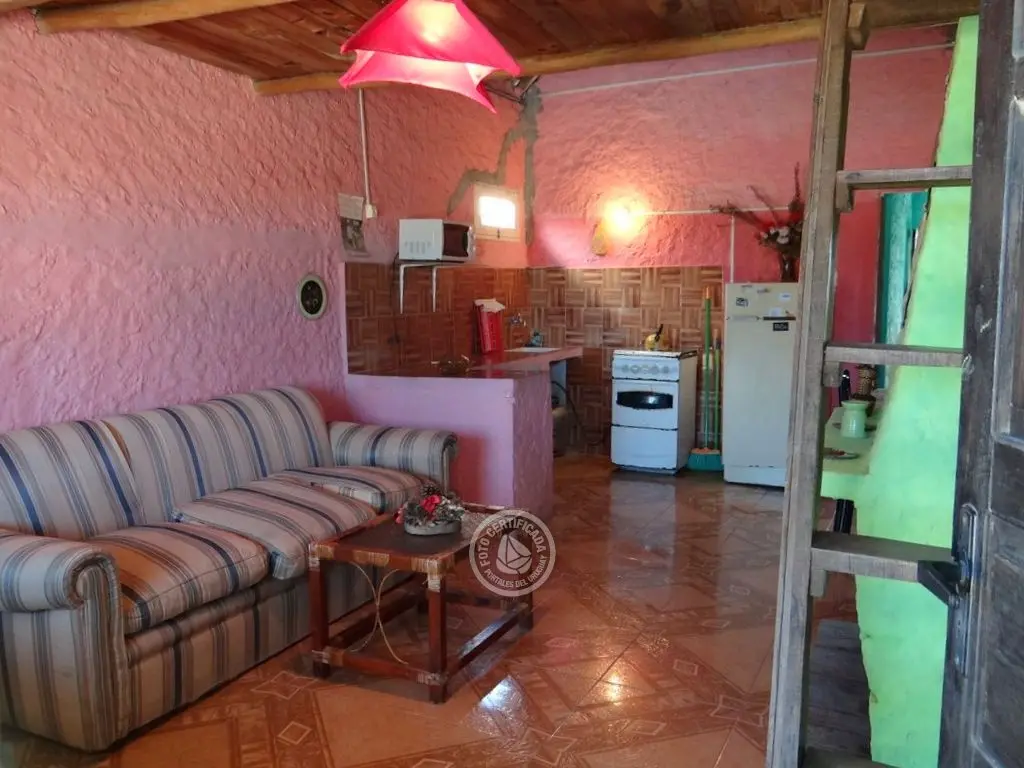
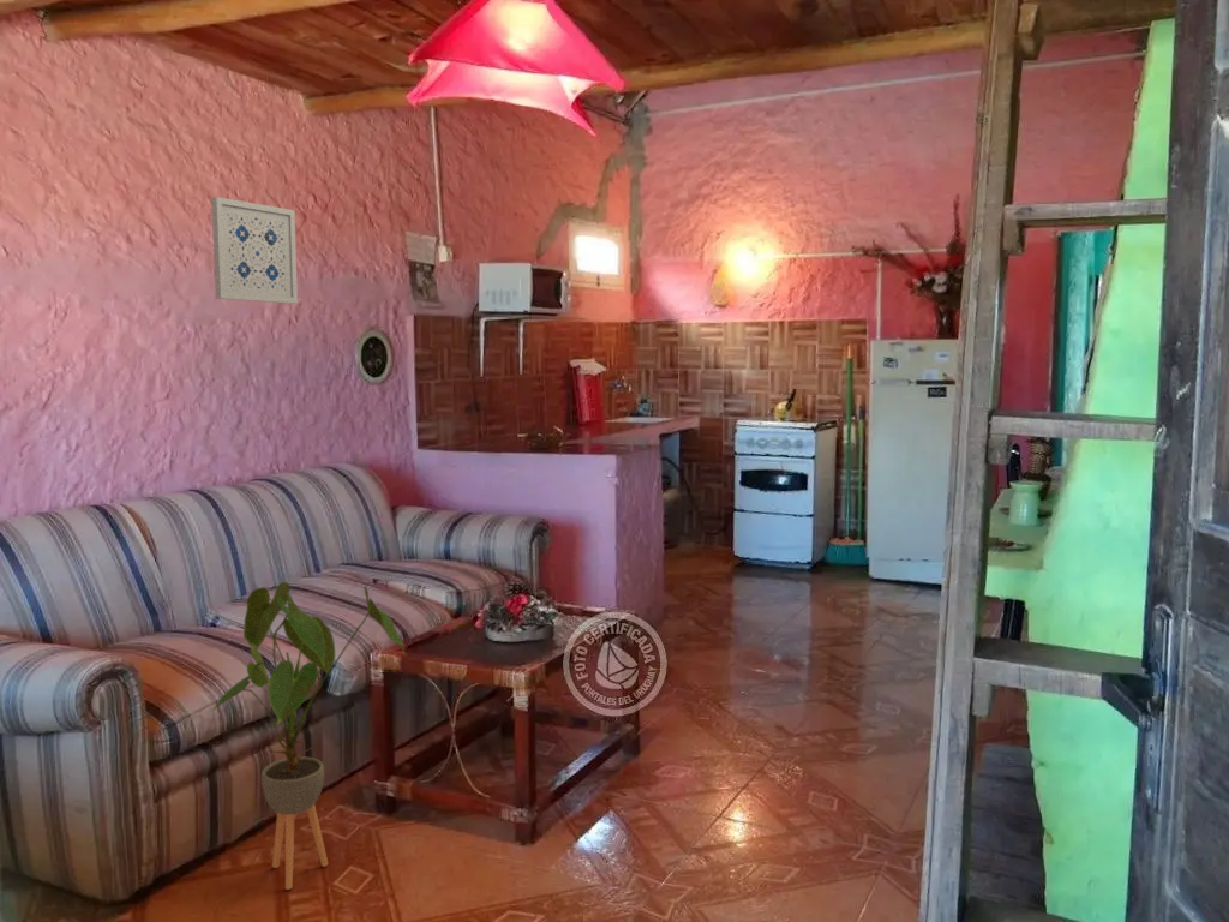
+ house plant (294, 725)
+ wall art (256, 252)
